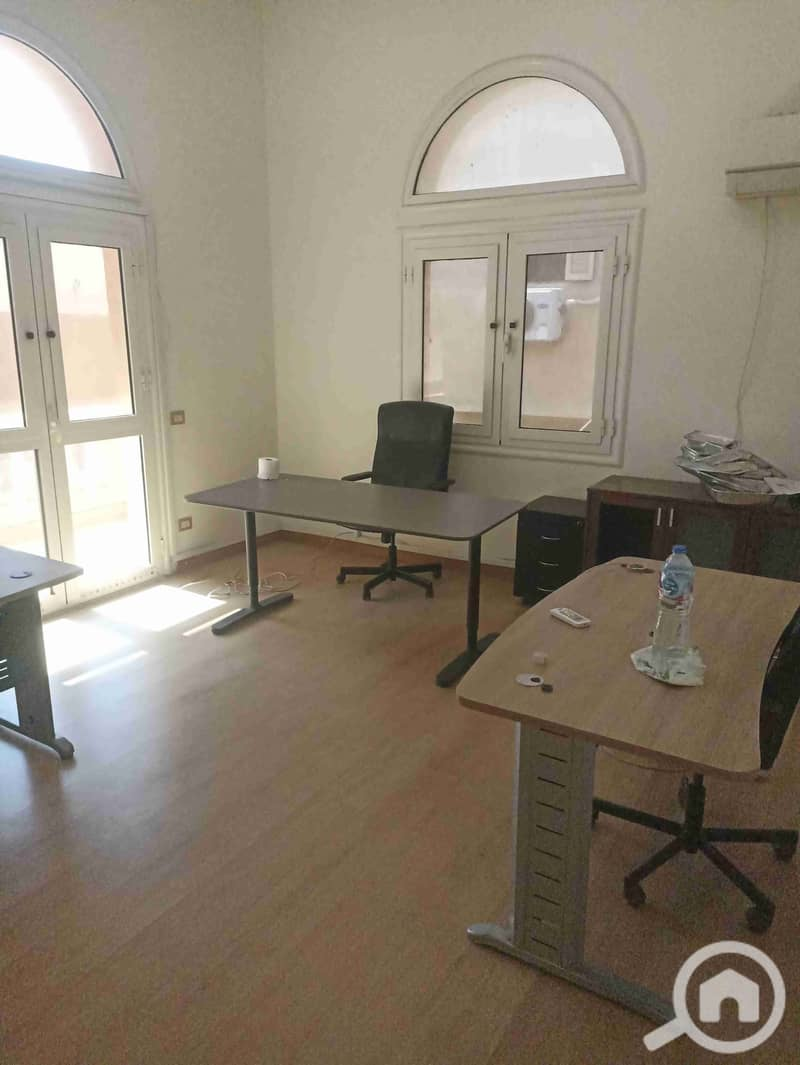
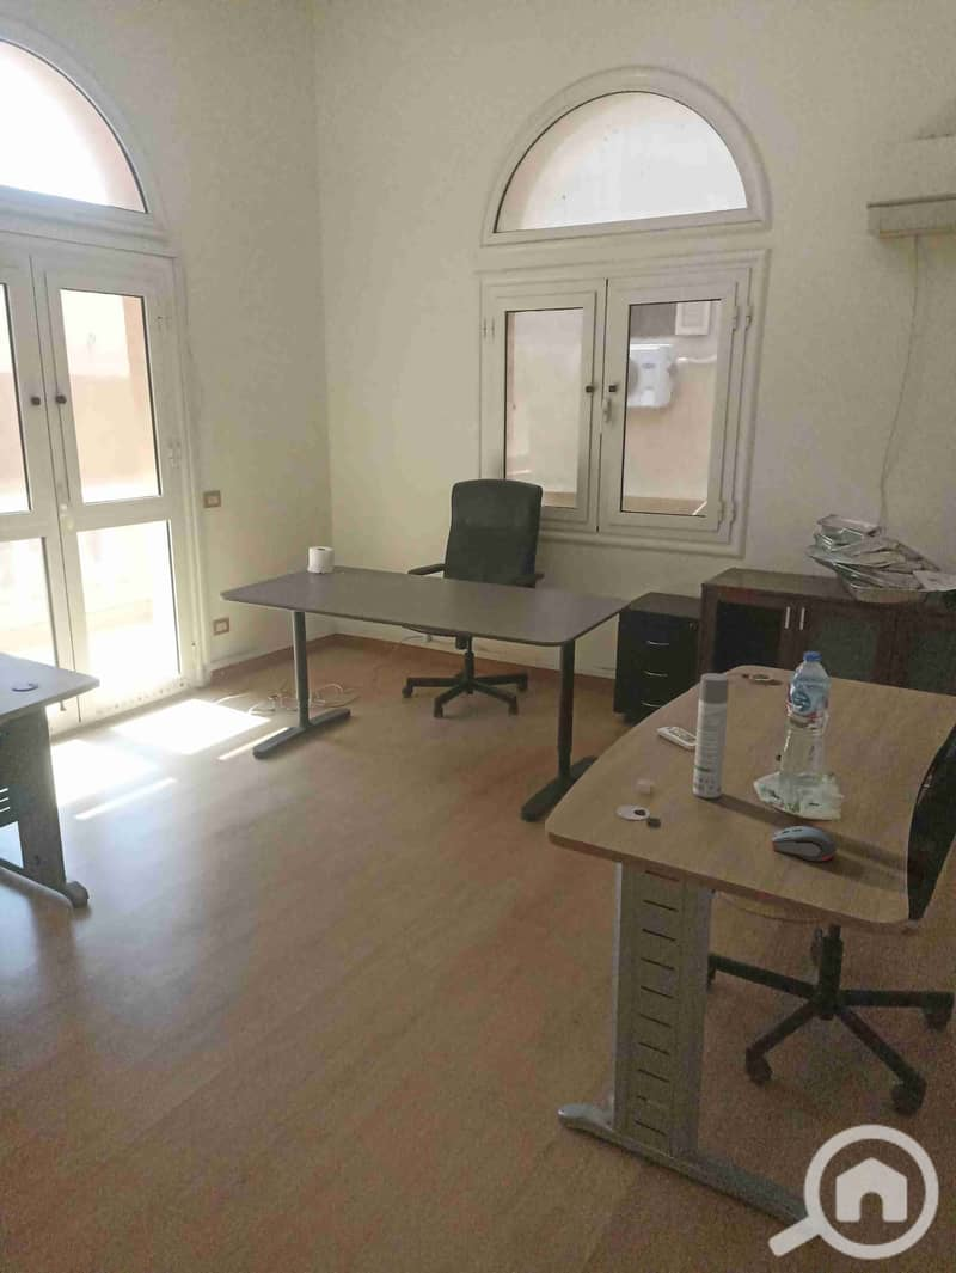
+ computer mouse (803, 839)
+ spray bottle (710, 735)
